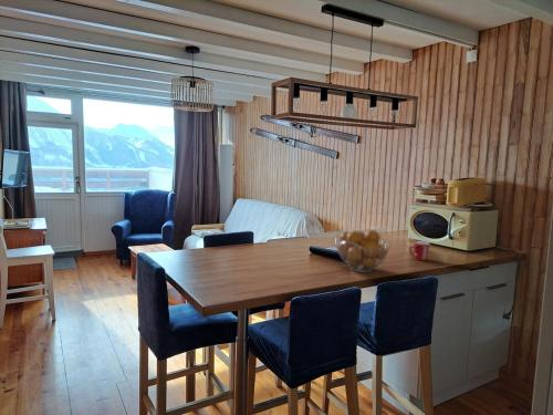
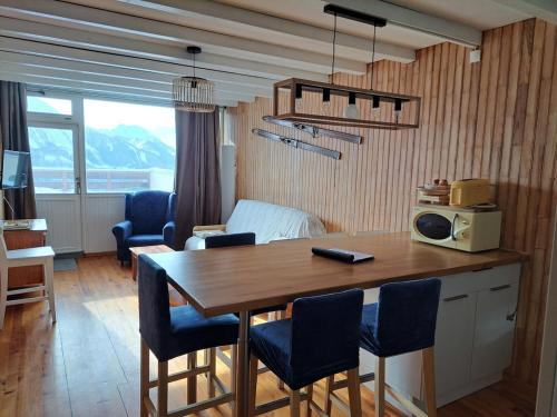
- mug (418, 250)
- fruit basket (362, 249)
